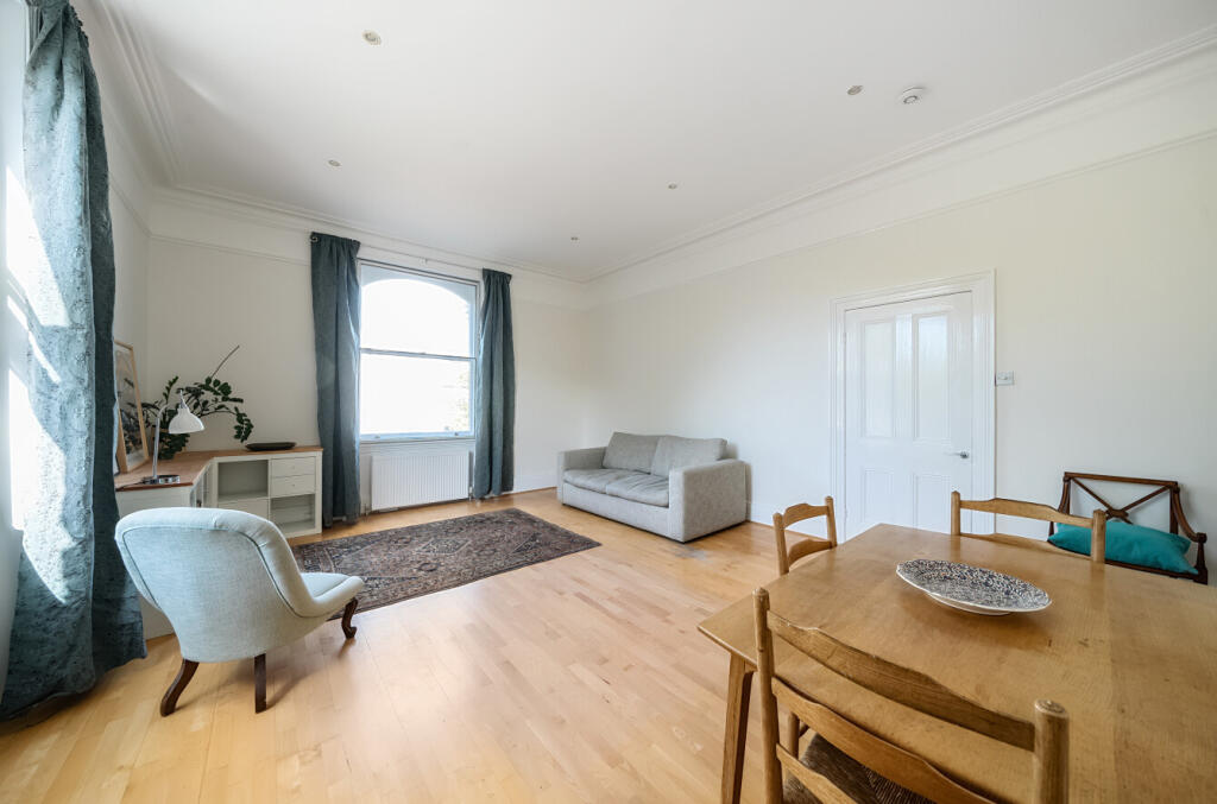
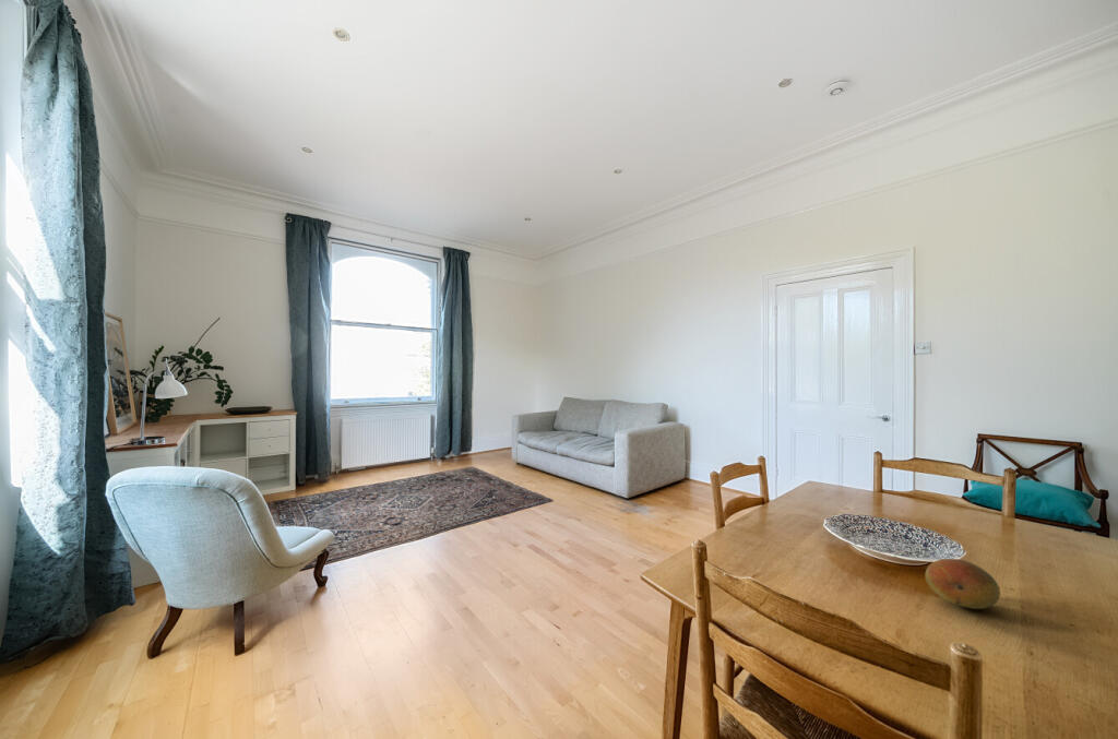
+ fruit (961, 581)
